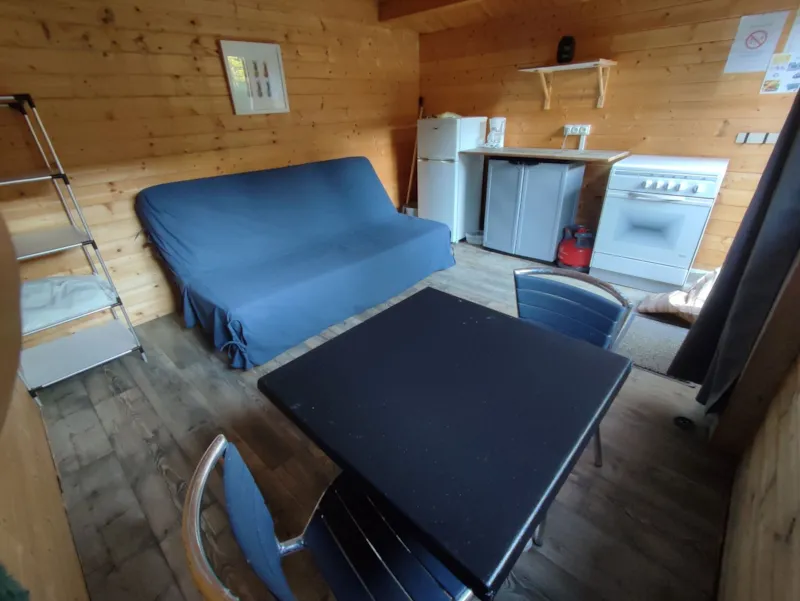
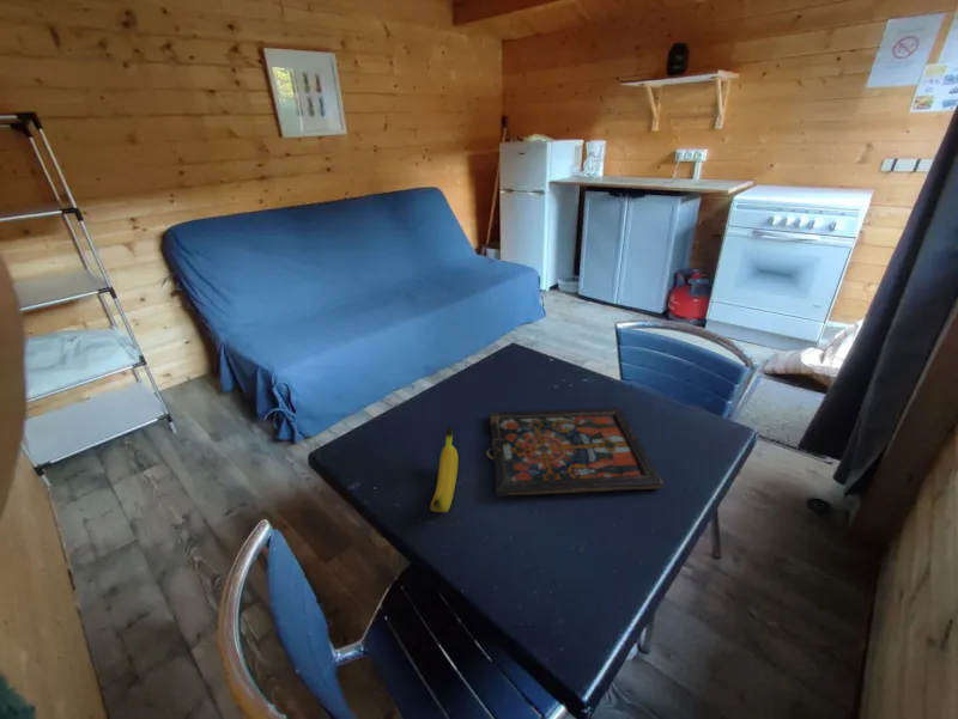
+ board game (563, 446)
+ banana (444, 473)
